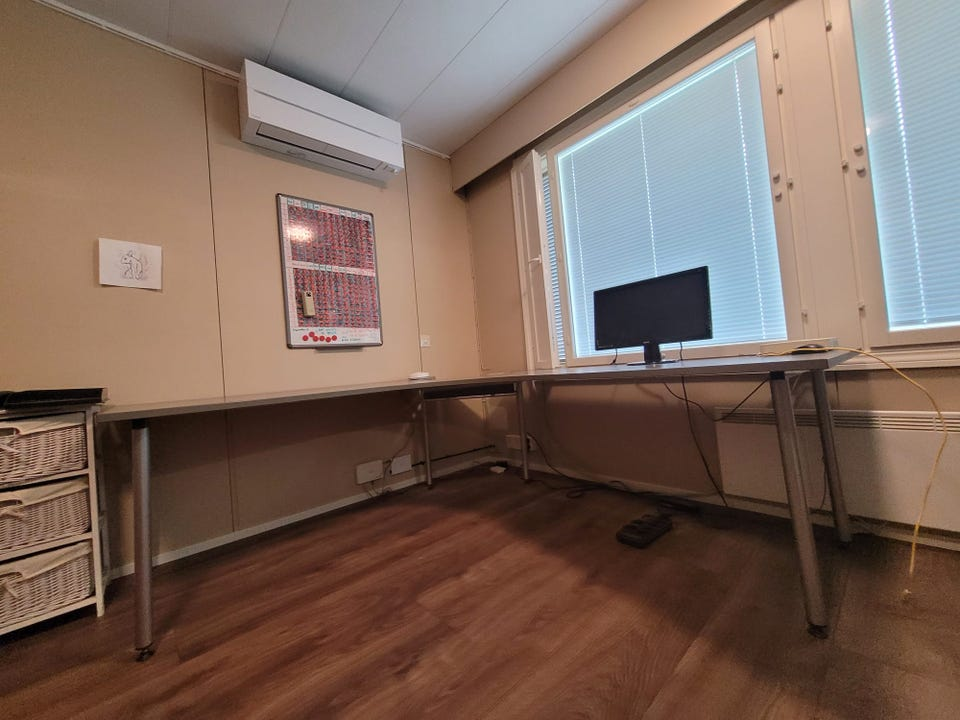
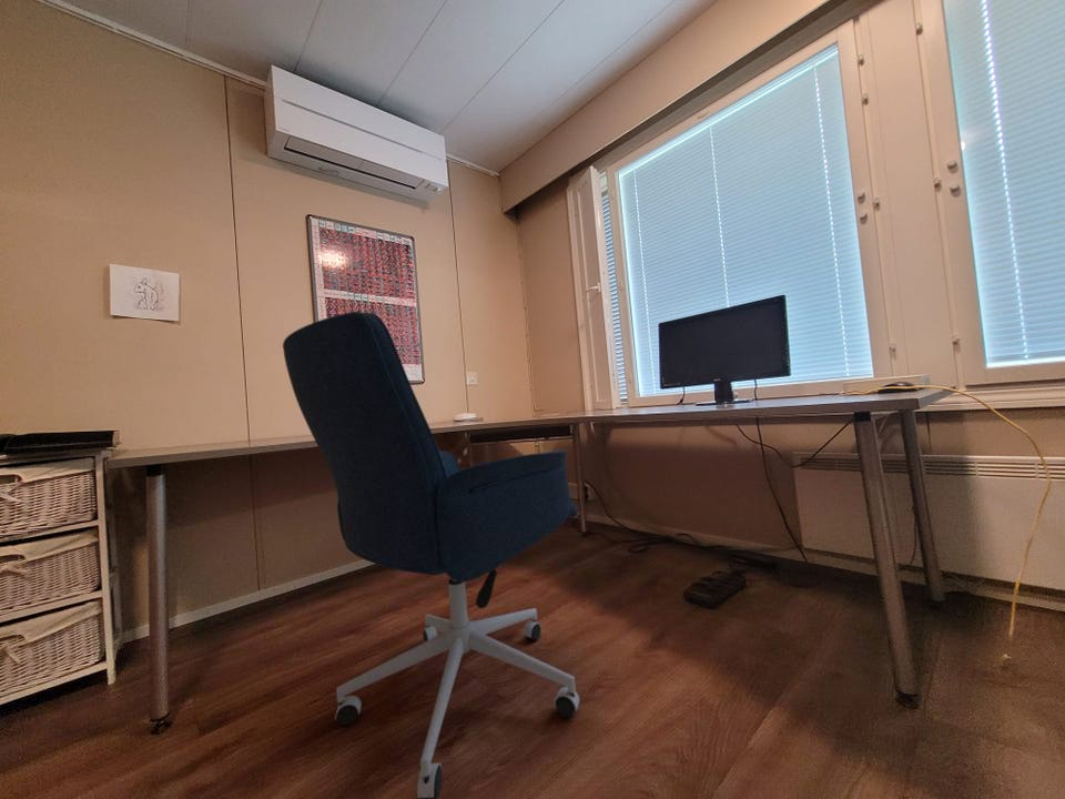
+ office chair (445, 515)
